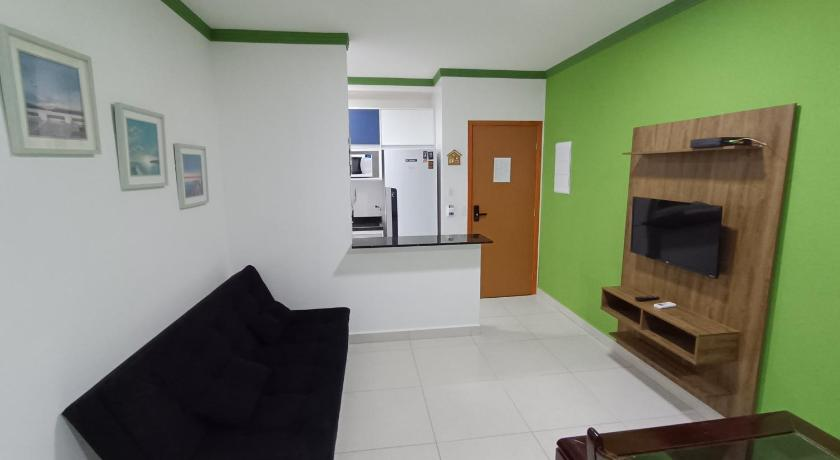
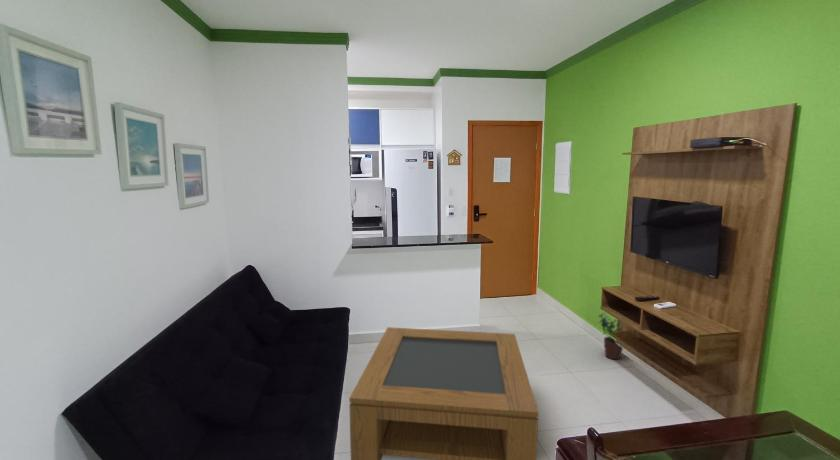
+ coffee table (445, 391)
+ potted plant (613, 332)
